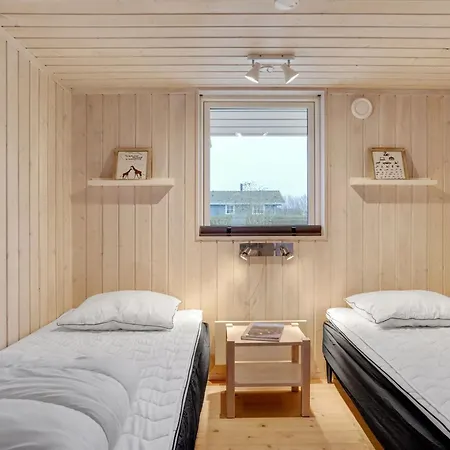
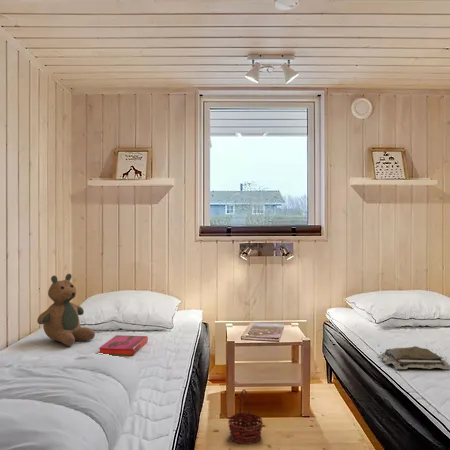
+ book (413, 353)
+ teddy bear (68, 308)
+ basket (245, 413)
+ hardback book (124, 344)
